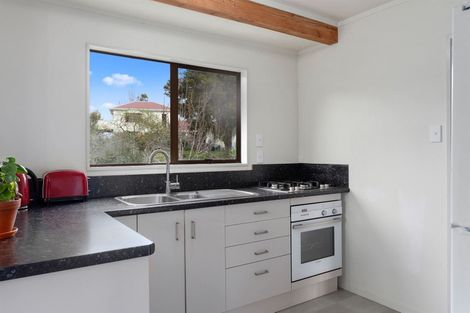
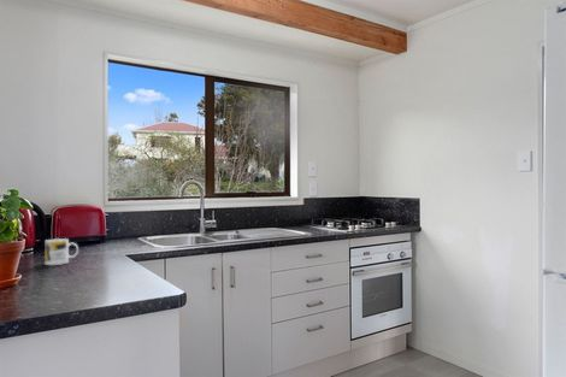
+ mug (61, 251)
